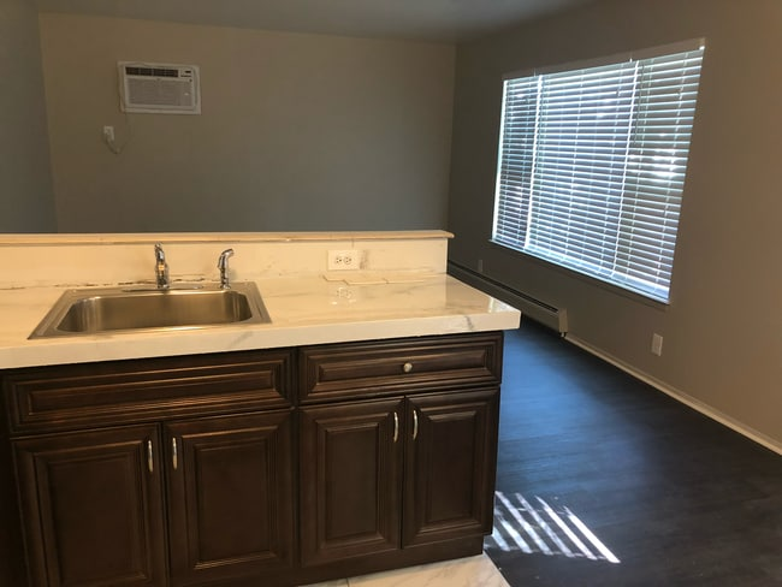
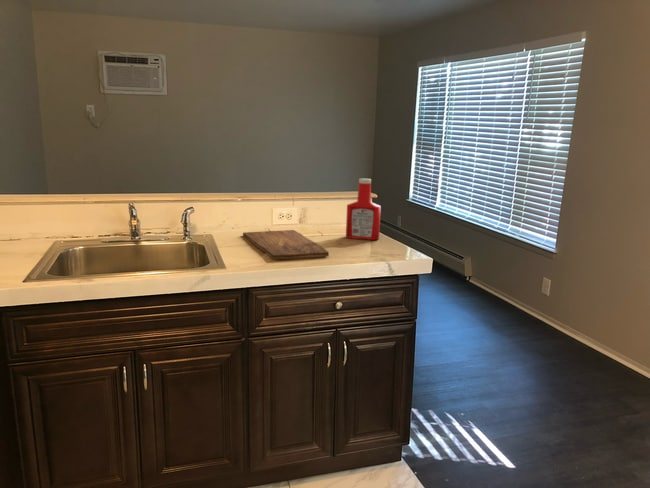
+ cutting board (284, 243)
+ soap bottle (363, 208)
